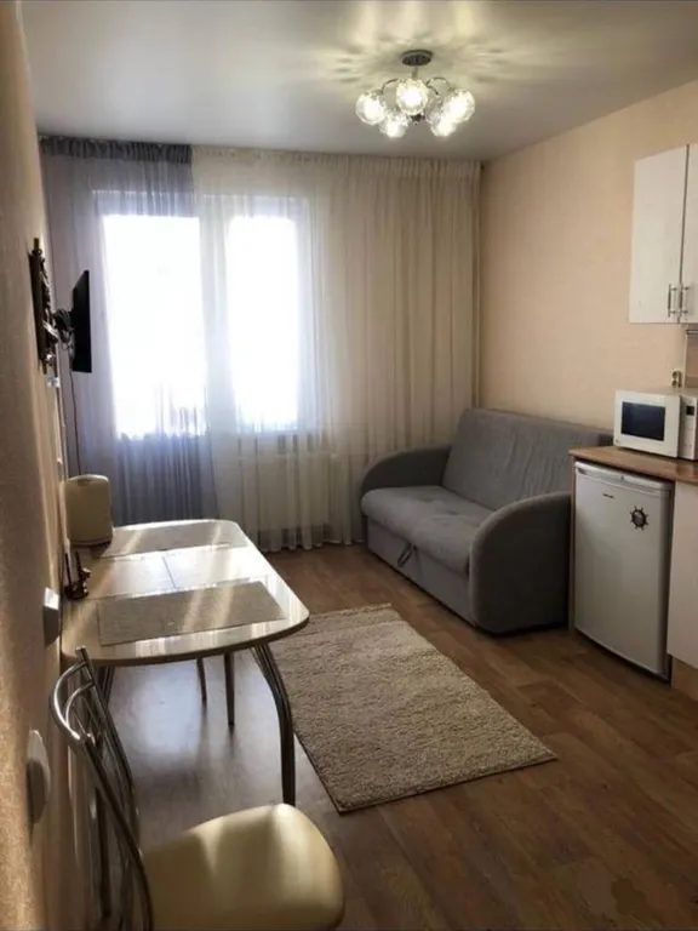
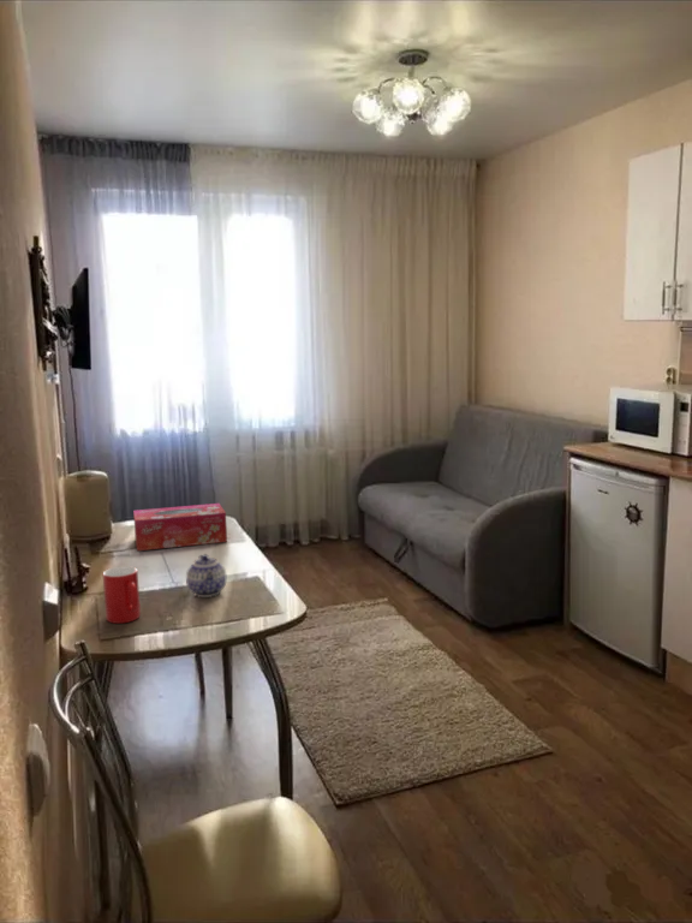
+ cup (123, 596)
+ teapot (205, 573)
+ tissue box (179, 525)
